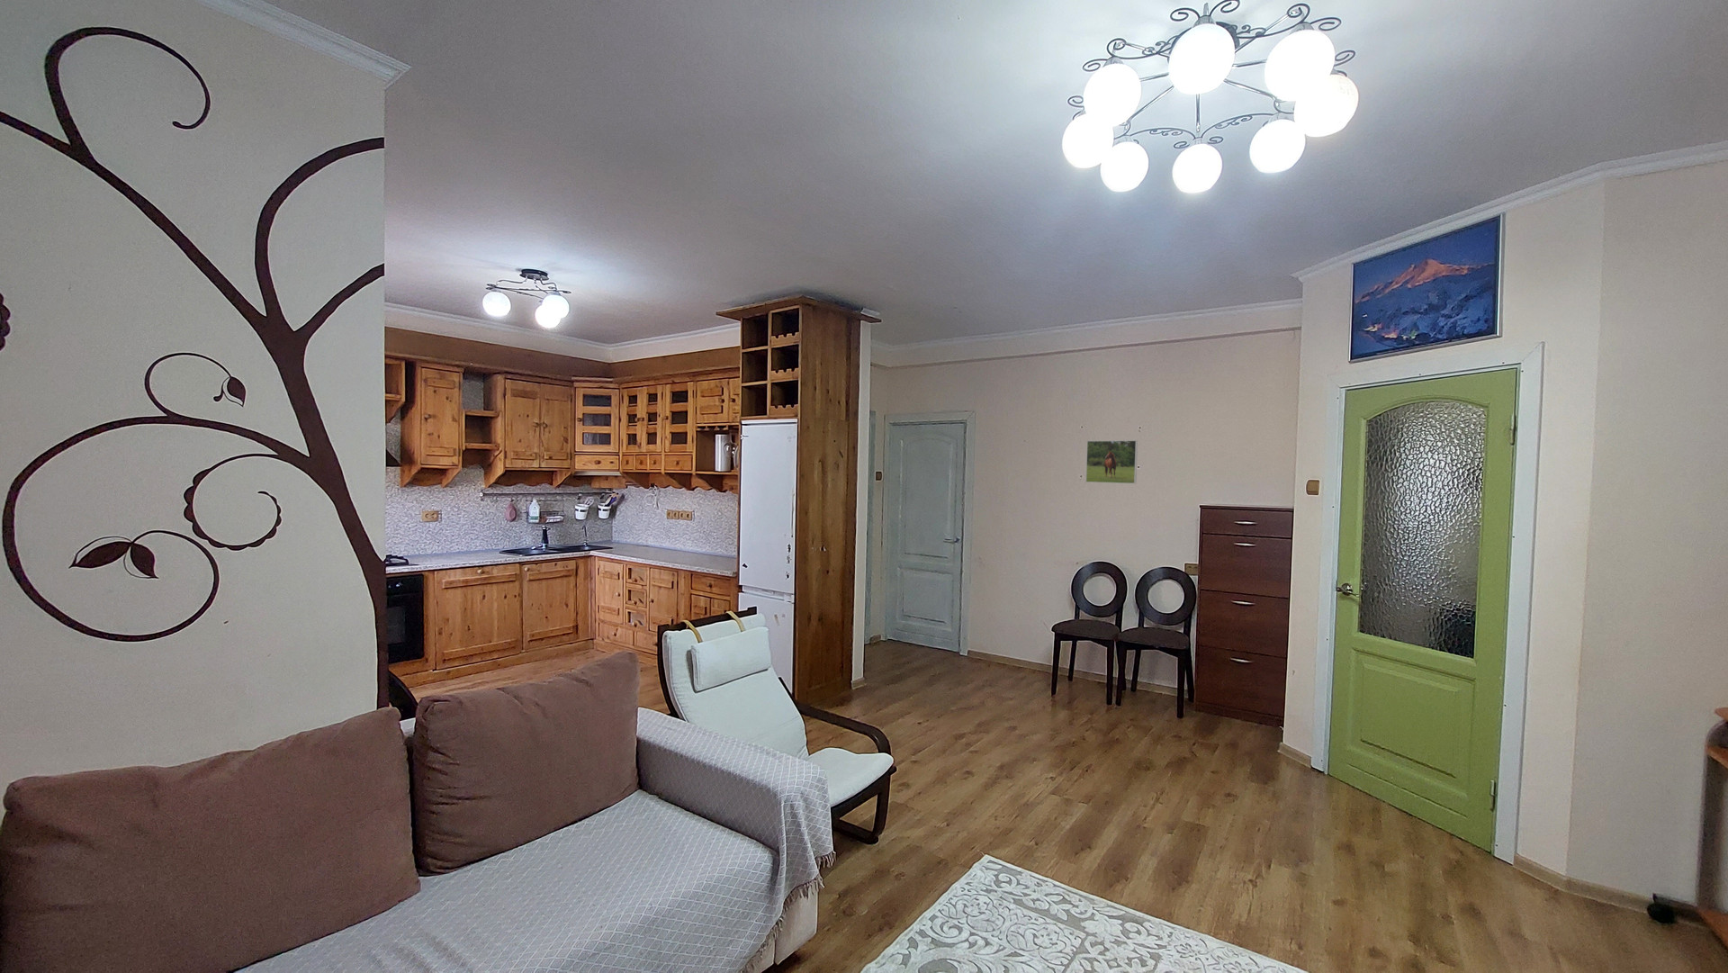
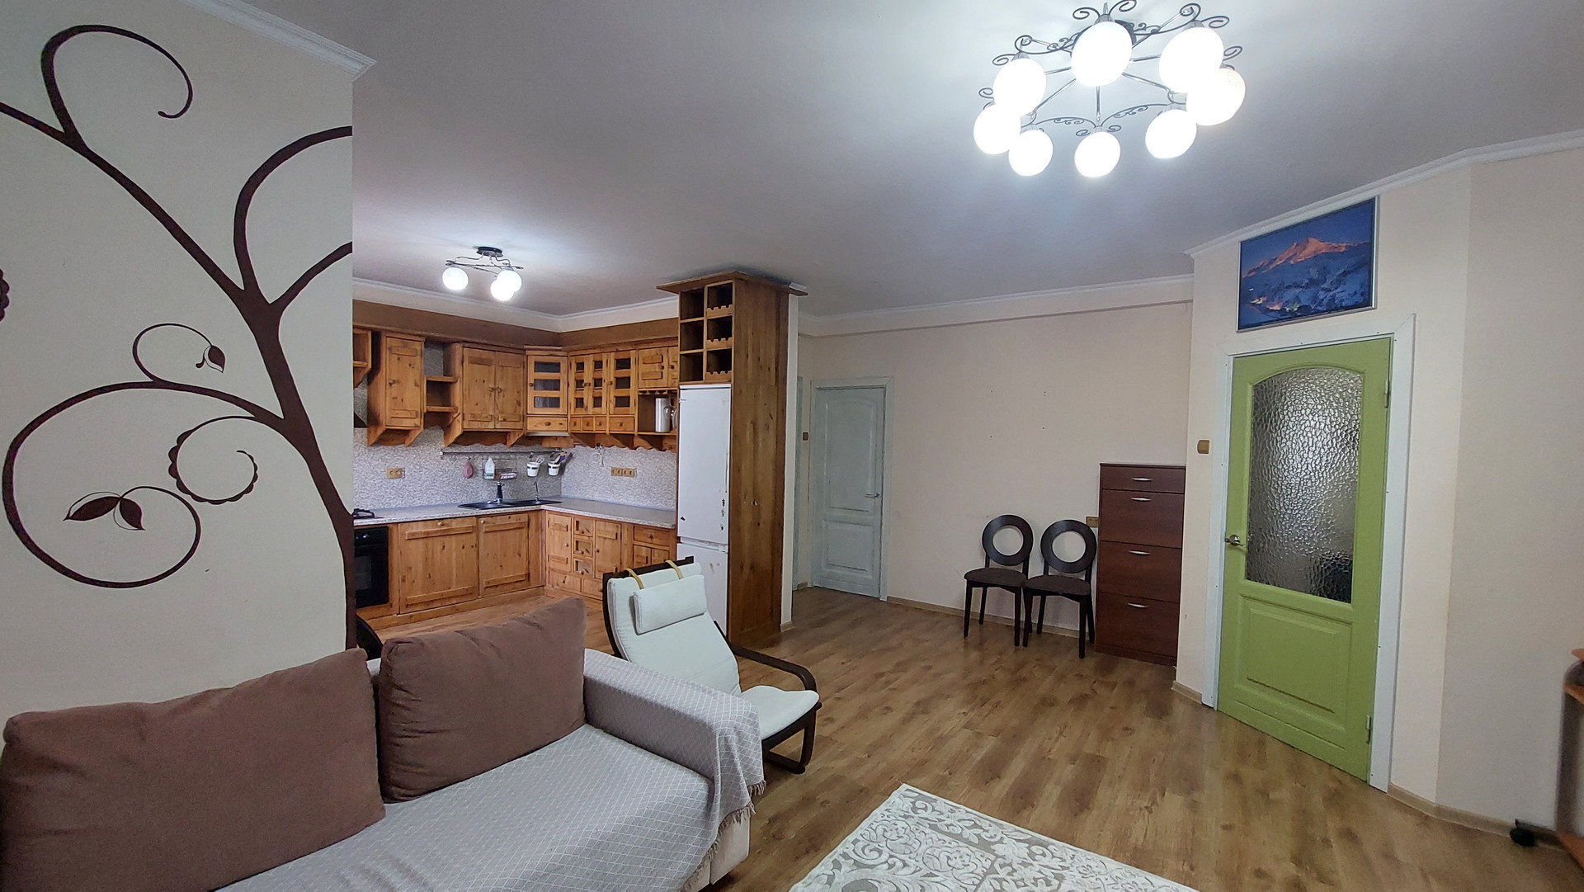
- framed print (1111, 462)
